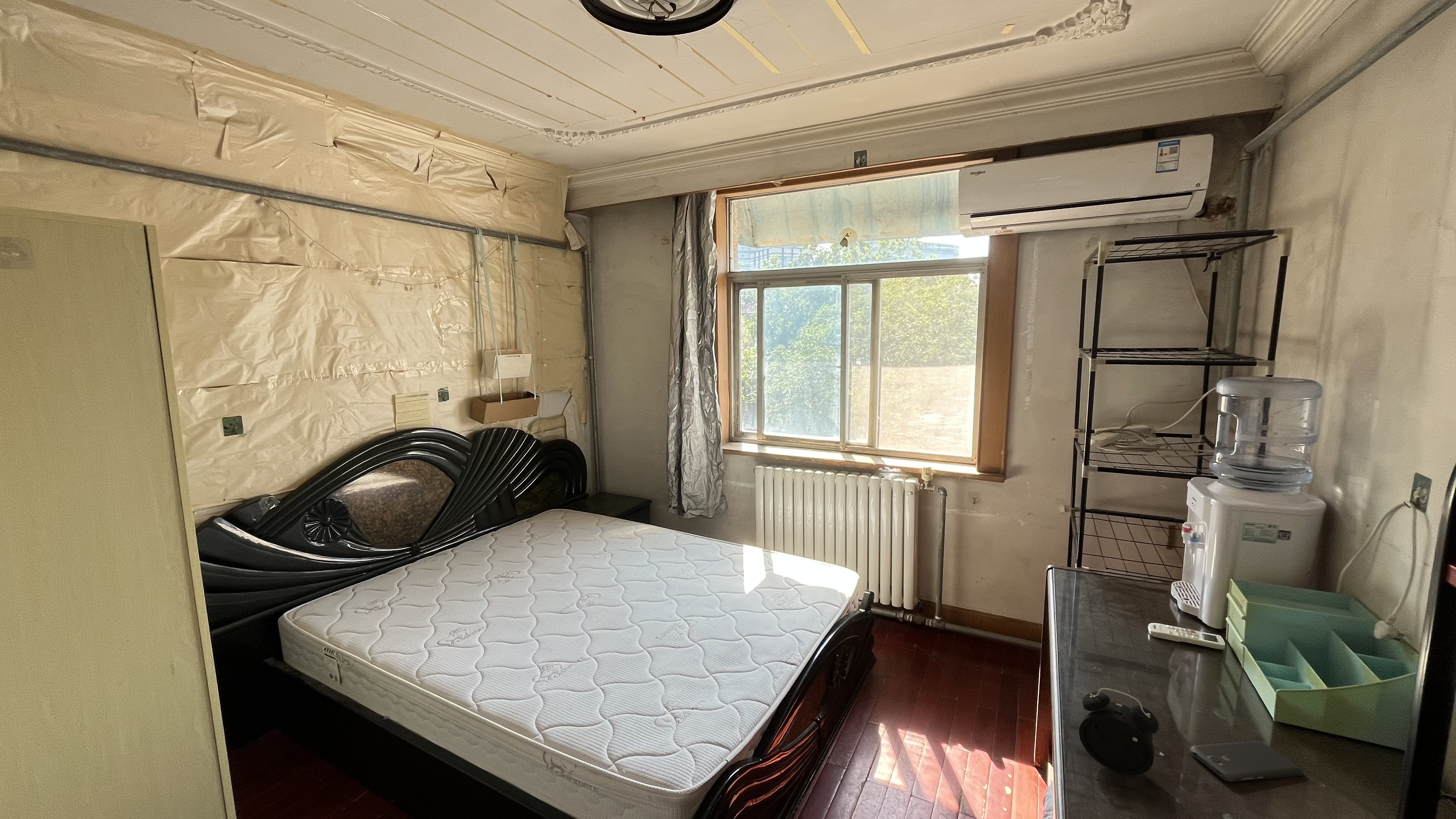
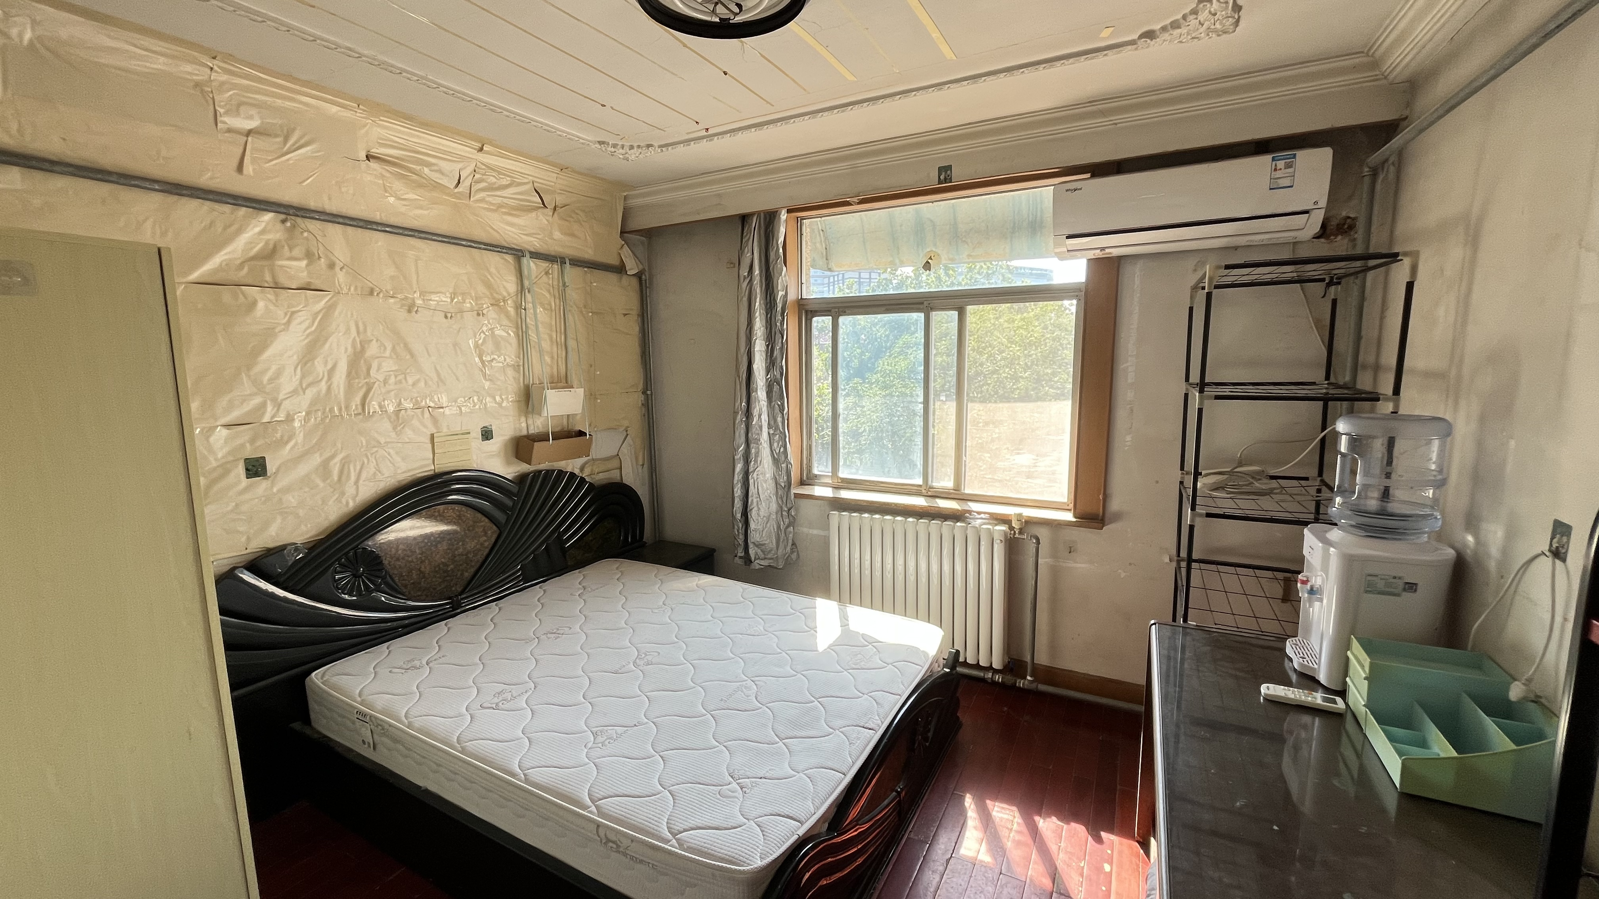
- smartphone (1244, 759)
- alarm clock (1118, 727)
